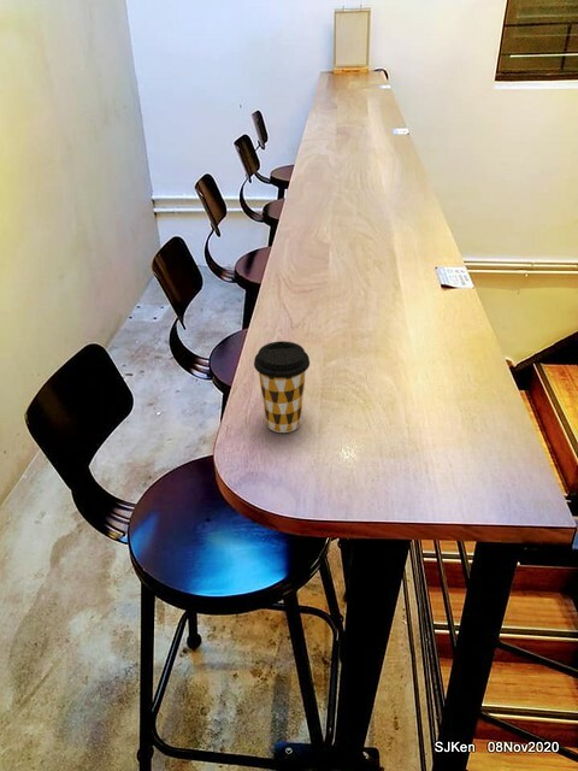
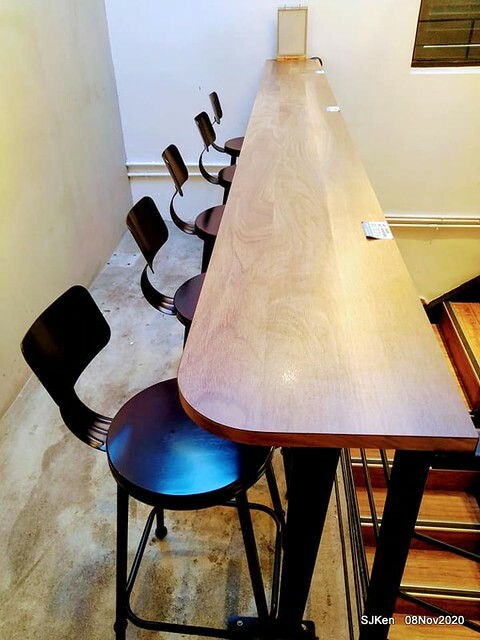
- coffee cup (282, 388)
